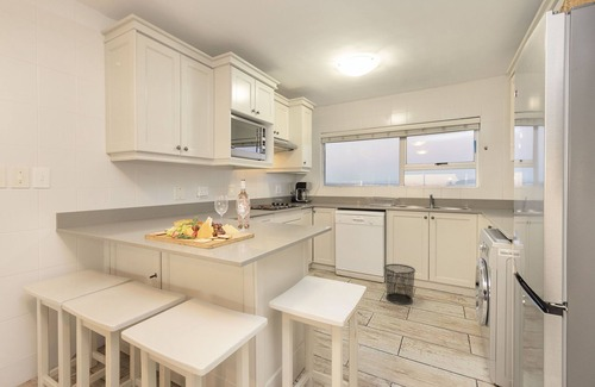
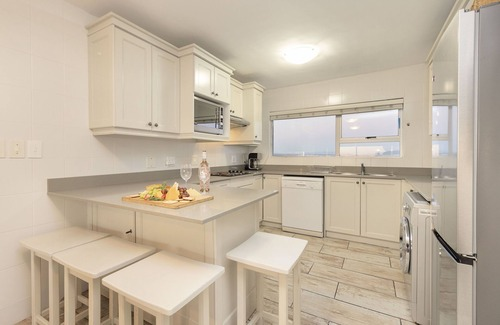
- waste bin (399, 283)
